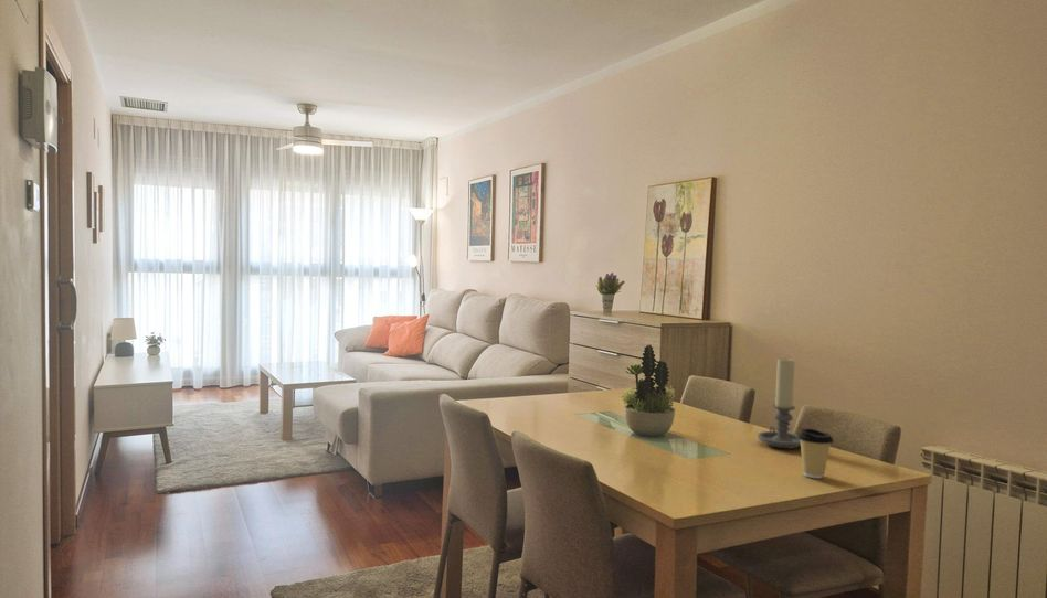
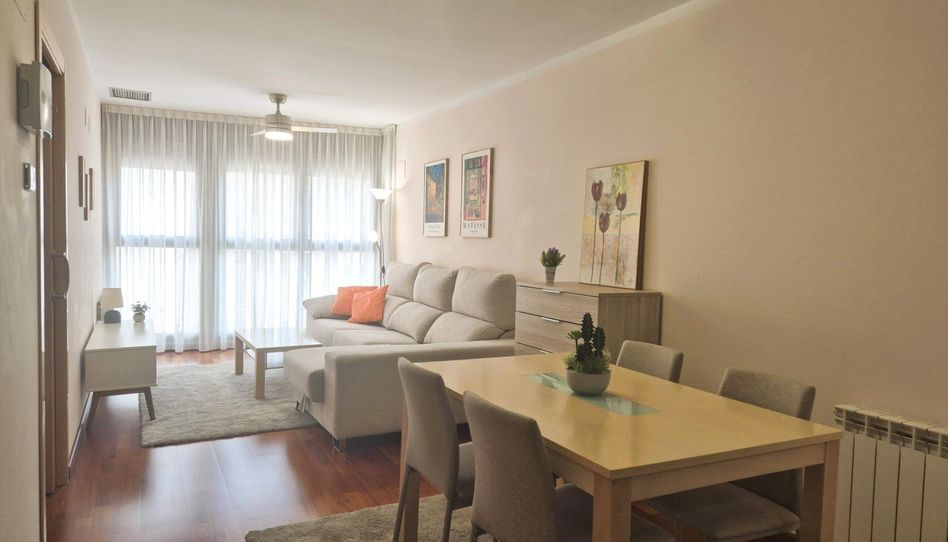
- coffee cup (814, 453)
- candle holder (782, 399)
